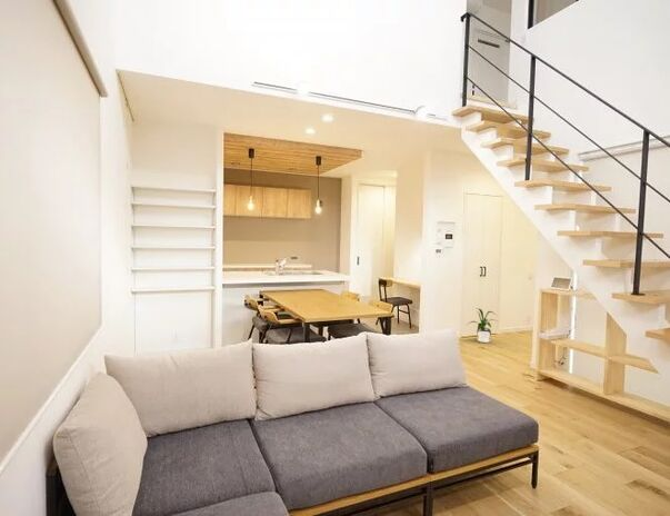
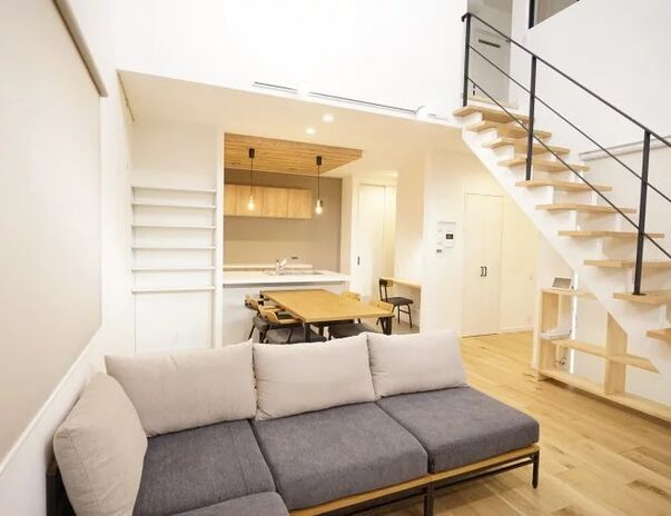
- house plant (483, 325)
